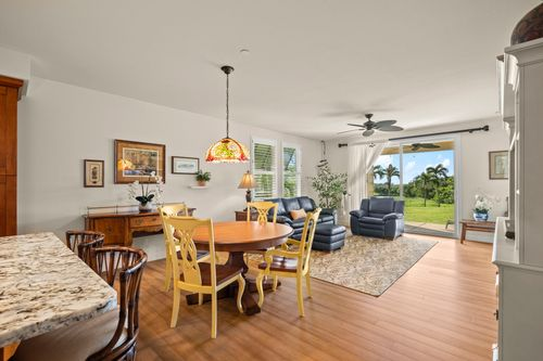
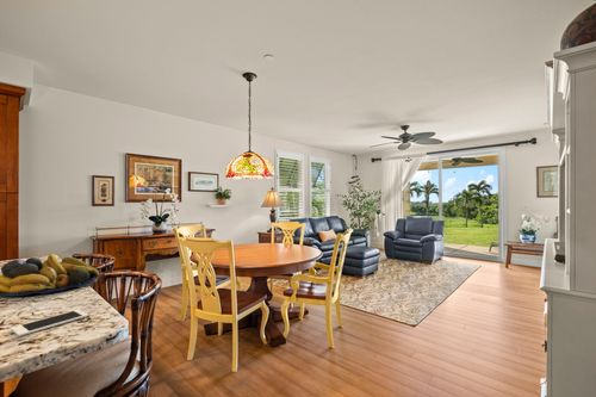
+ cell phone (51, 321)
+ fruit bowl (48, 269)
